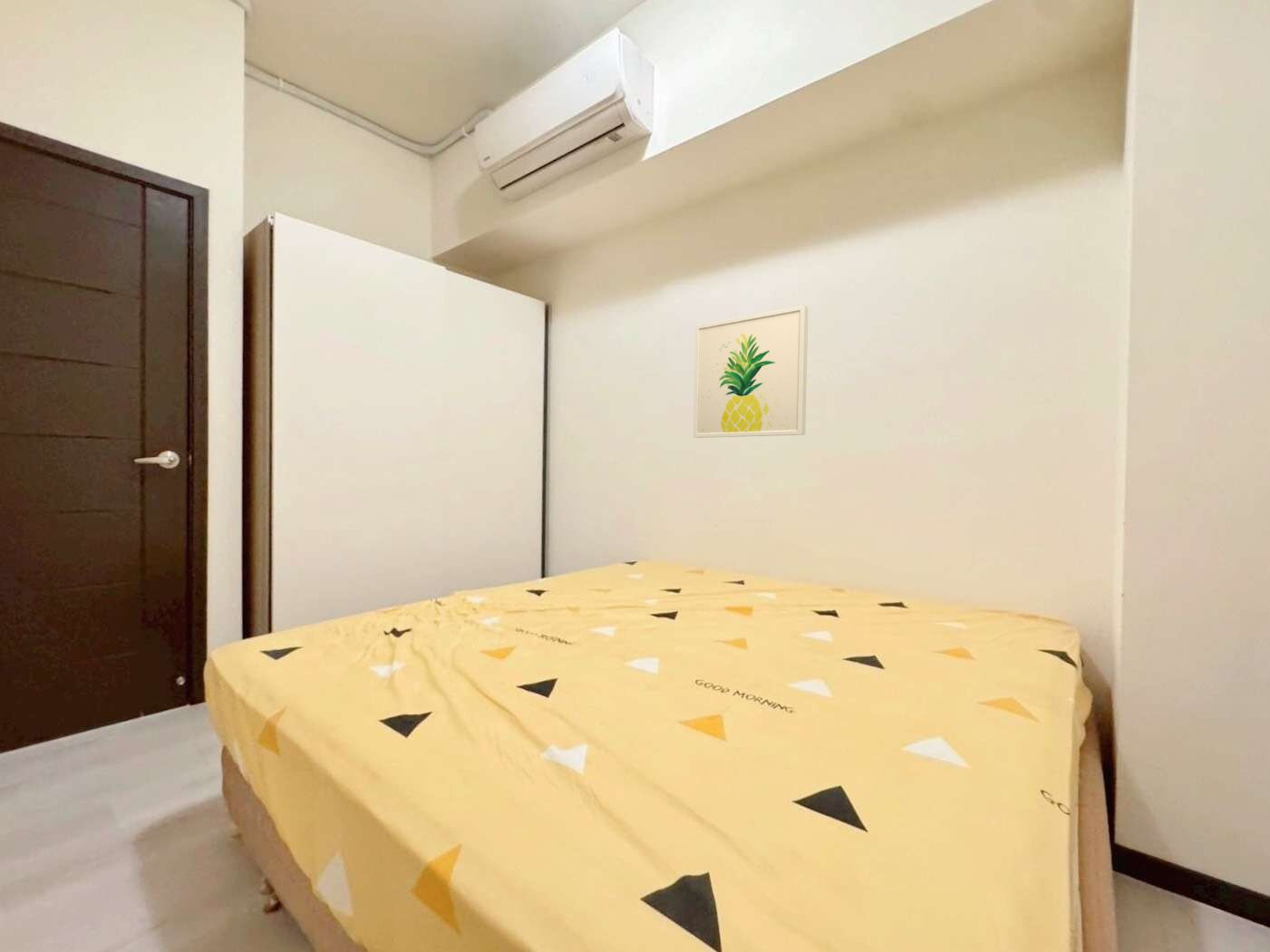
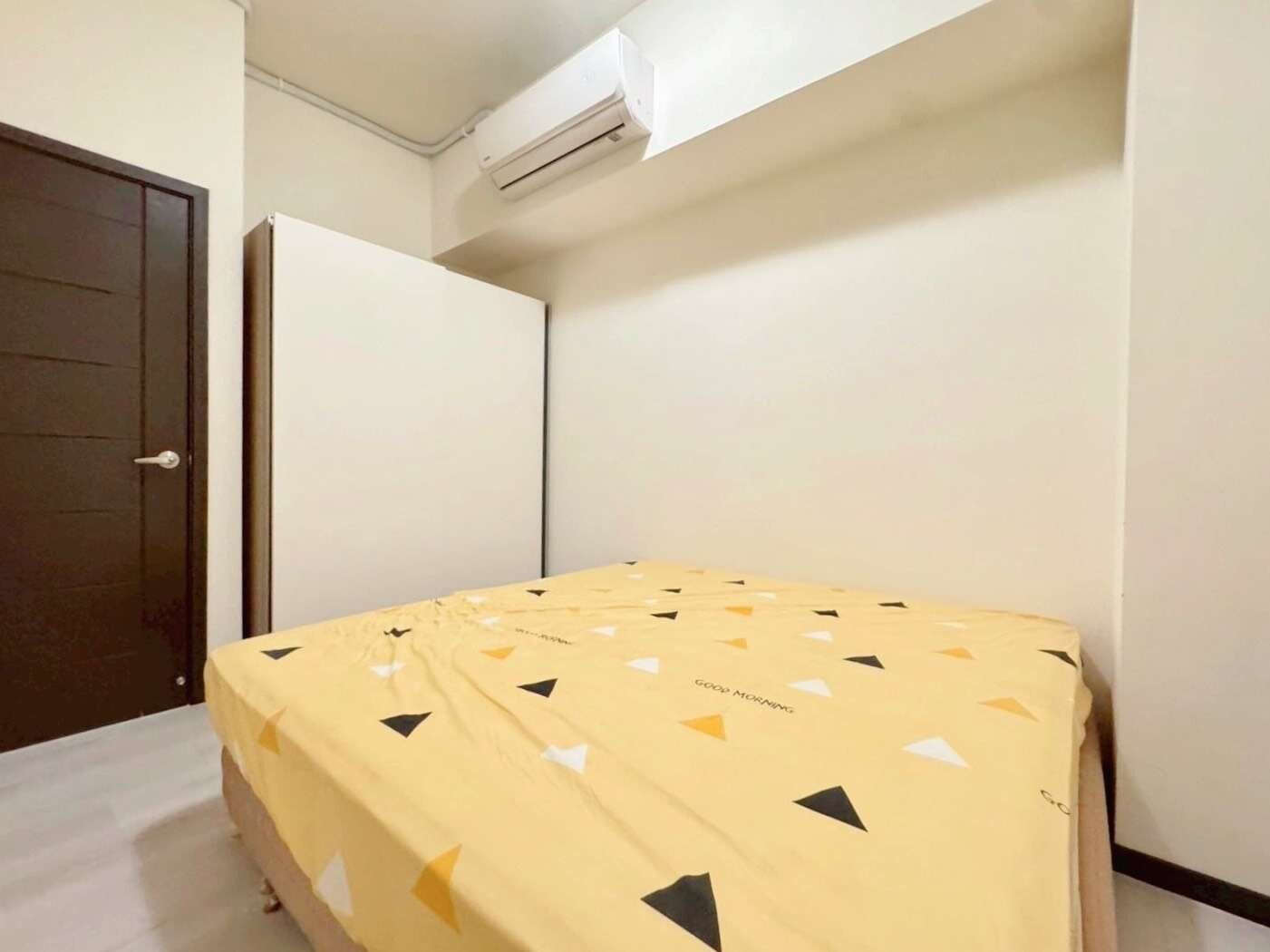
- wall art (746, 376)
